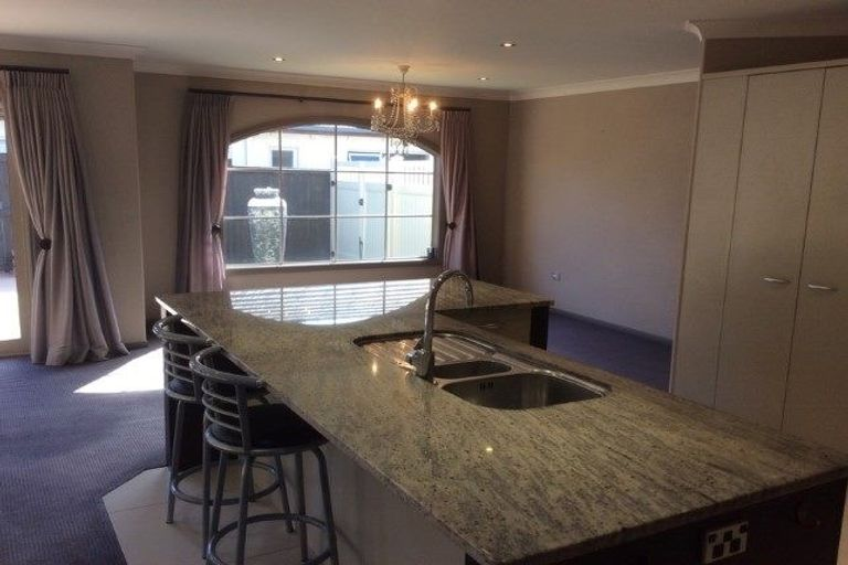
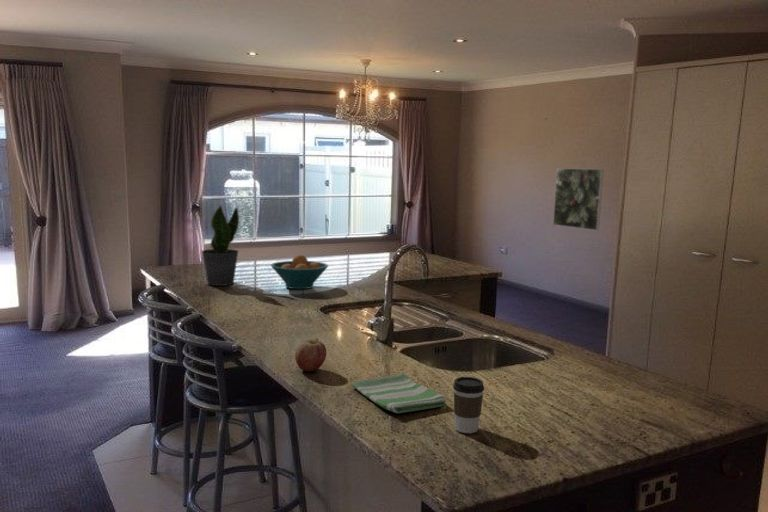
+ apple (310, 354)
+ fruit bowl (299, 270)
+ coffee cup (467, 405)
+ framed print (577, 198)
+ potted plant (220, 243)
+ dish towel (398, 392)
